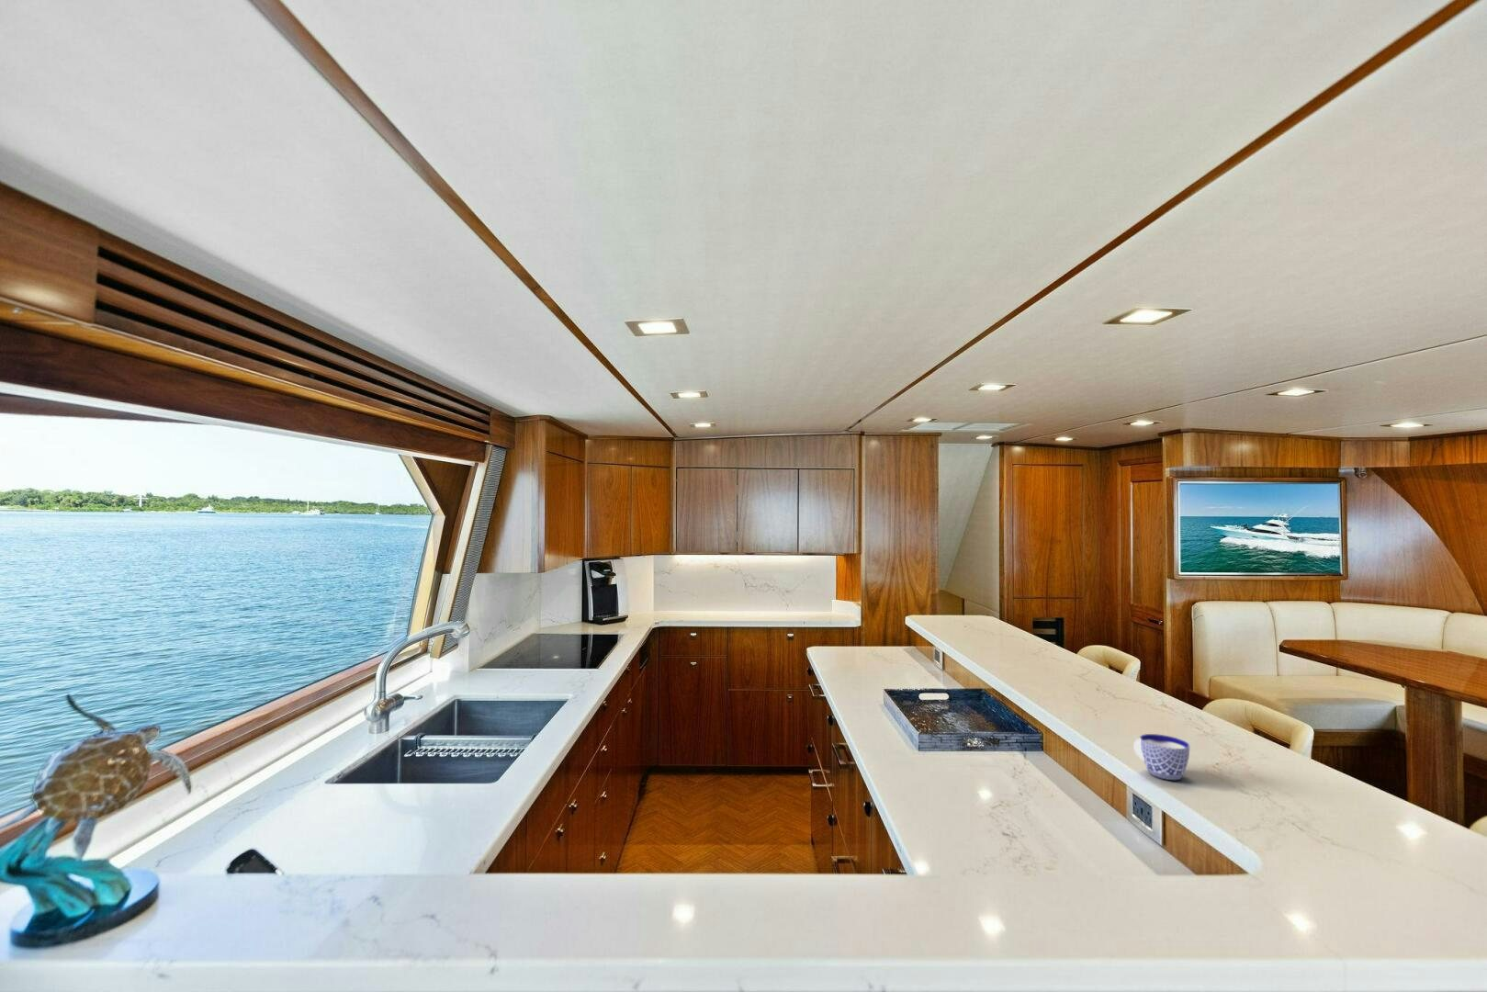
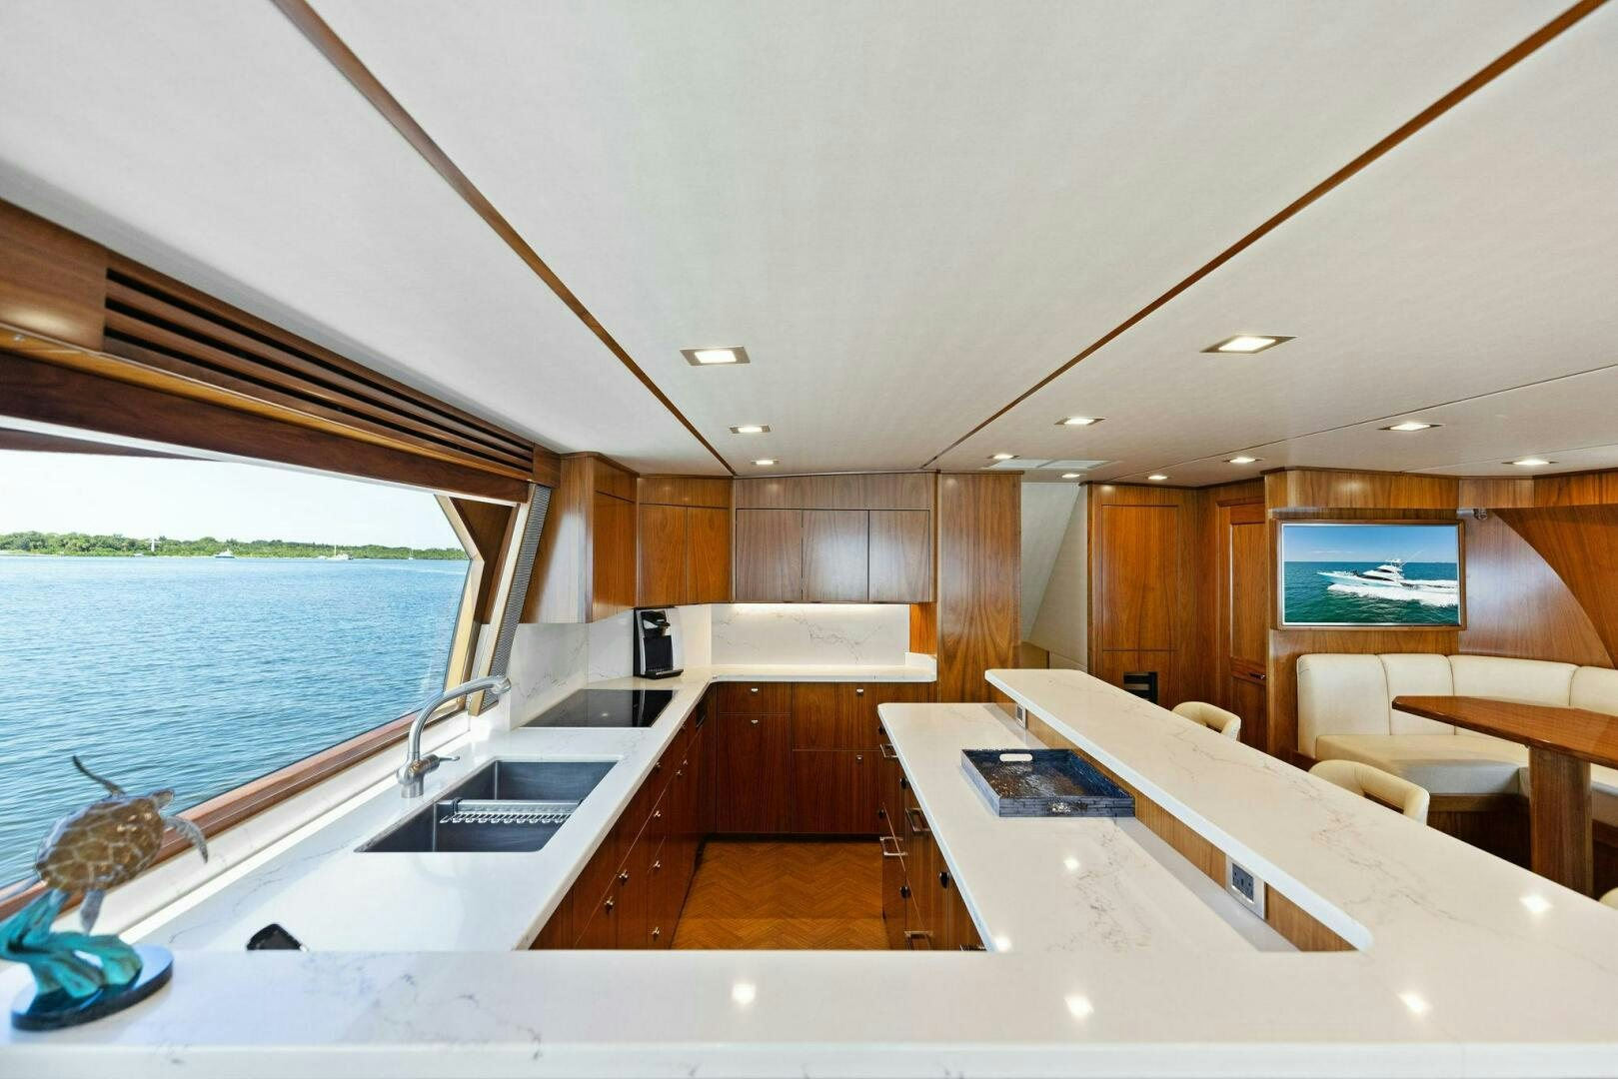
- cup (1158, 755)
